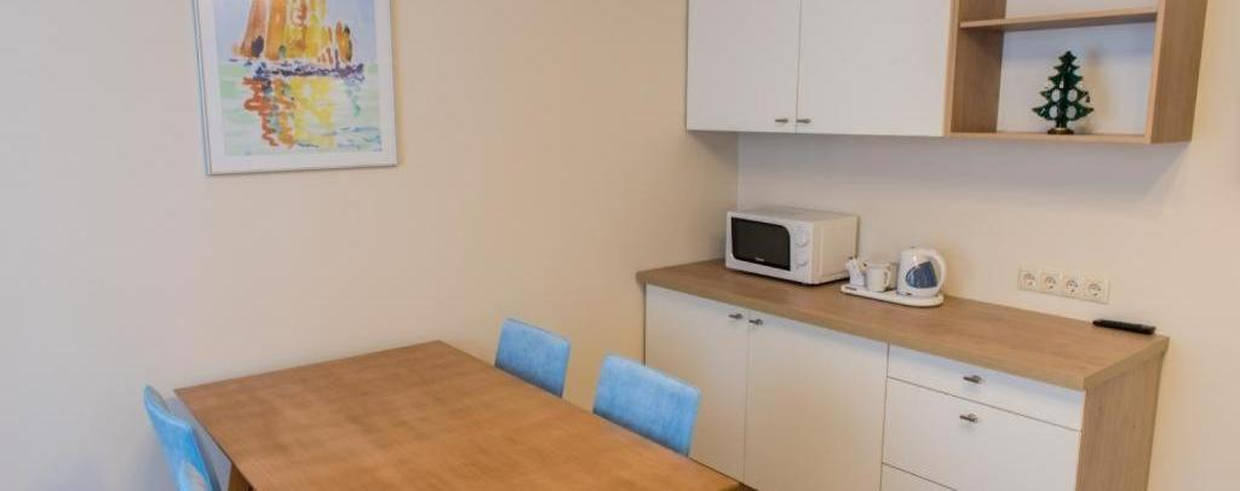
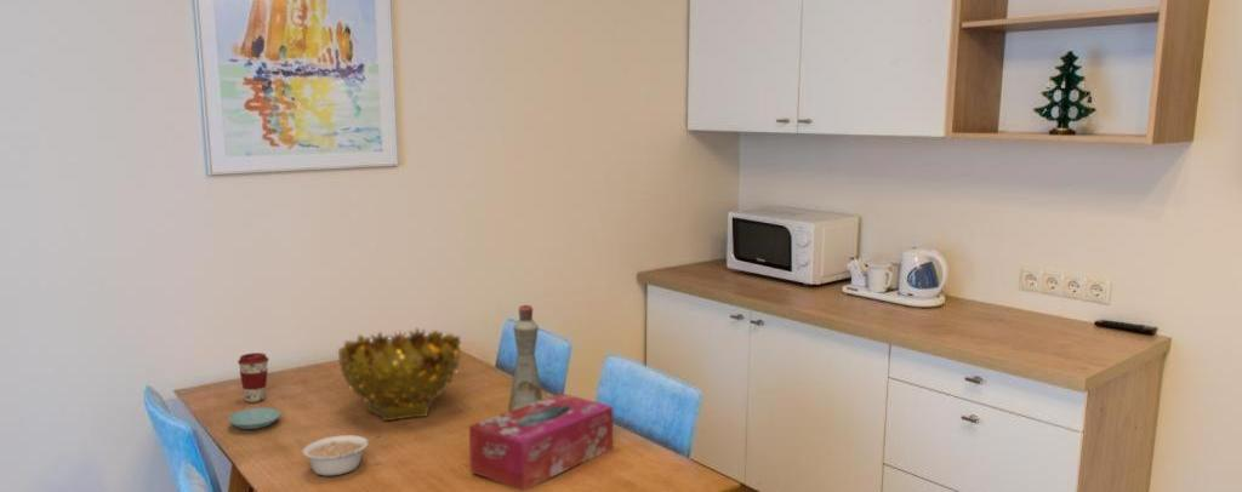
+ legume (338, 453)
+ bottle (525, 359)
+ decorative bowl (400, 372)
+ tissue box (543, 437)
+ coffee cup (253, 377)
+ saucer (255, 419)
